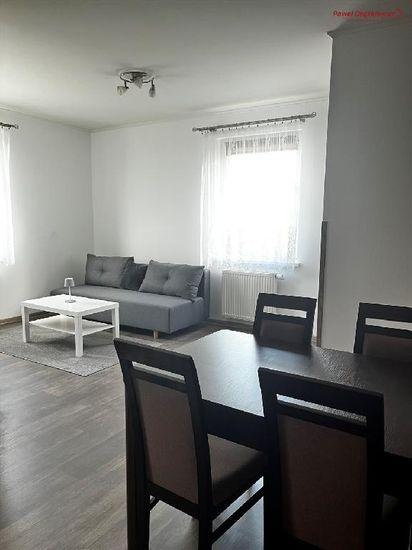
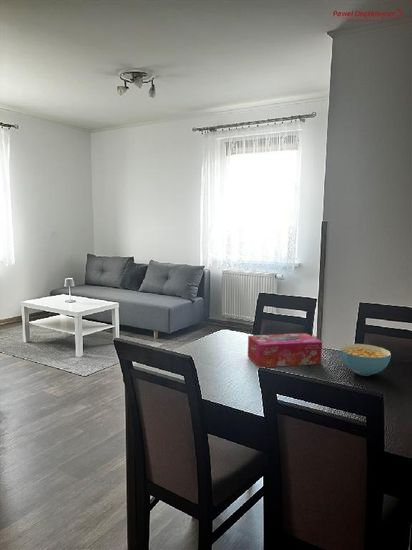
+ tissue box (283, 349)
+ cereal bowl (364, 361)
